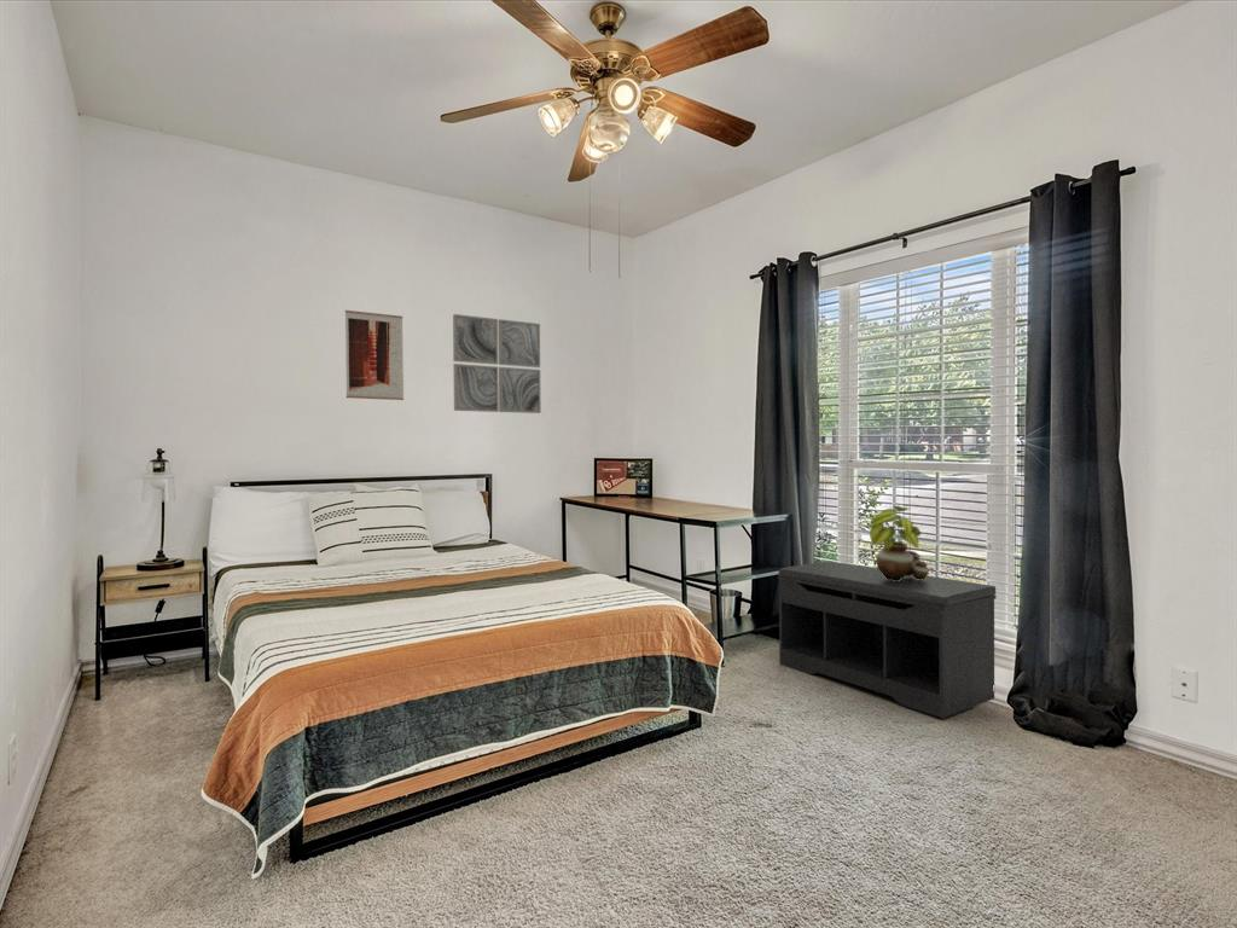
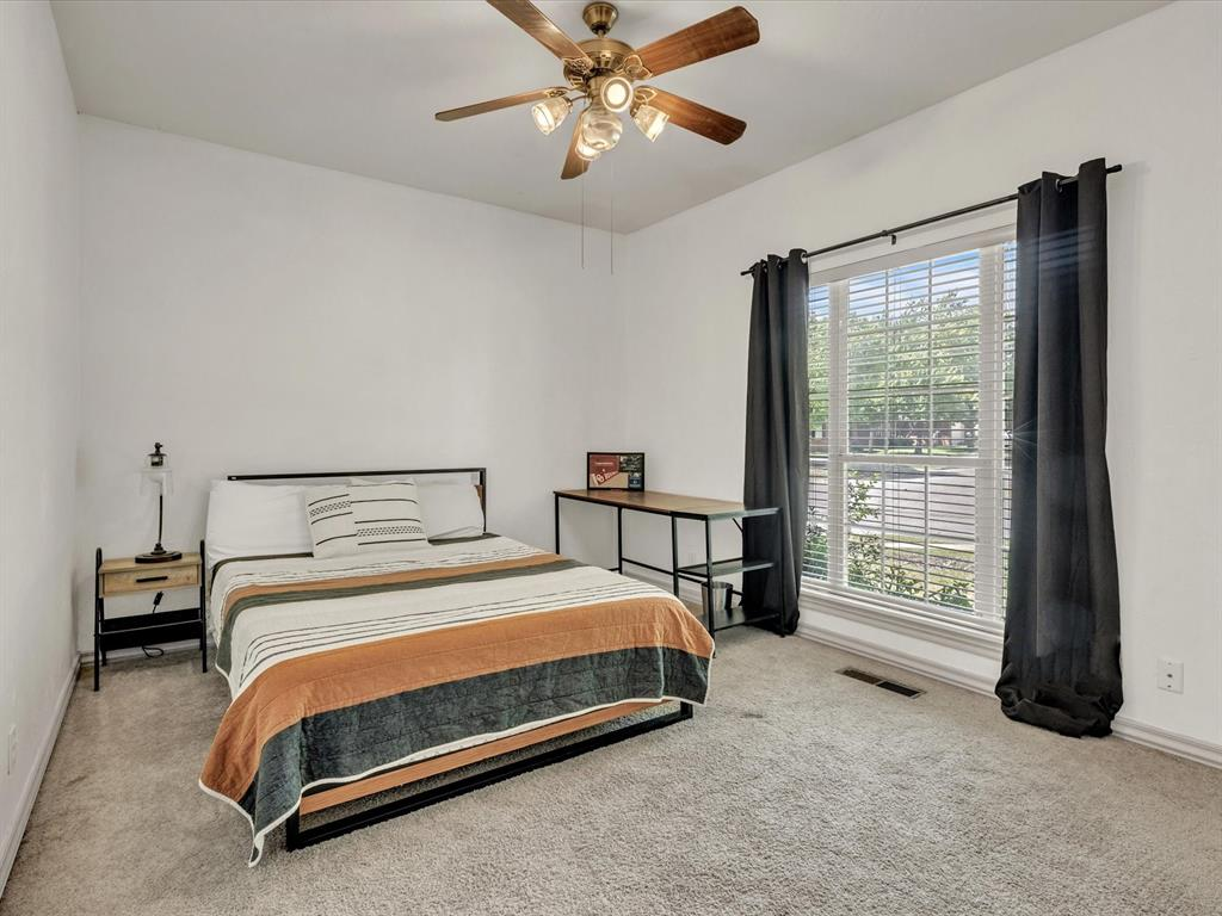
- wall art (496, 366)
- potted plant (900, 543)
- bench (878, 627)
- wall art (374, 355)
